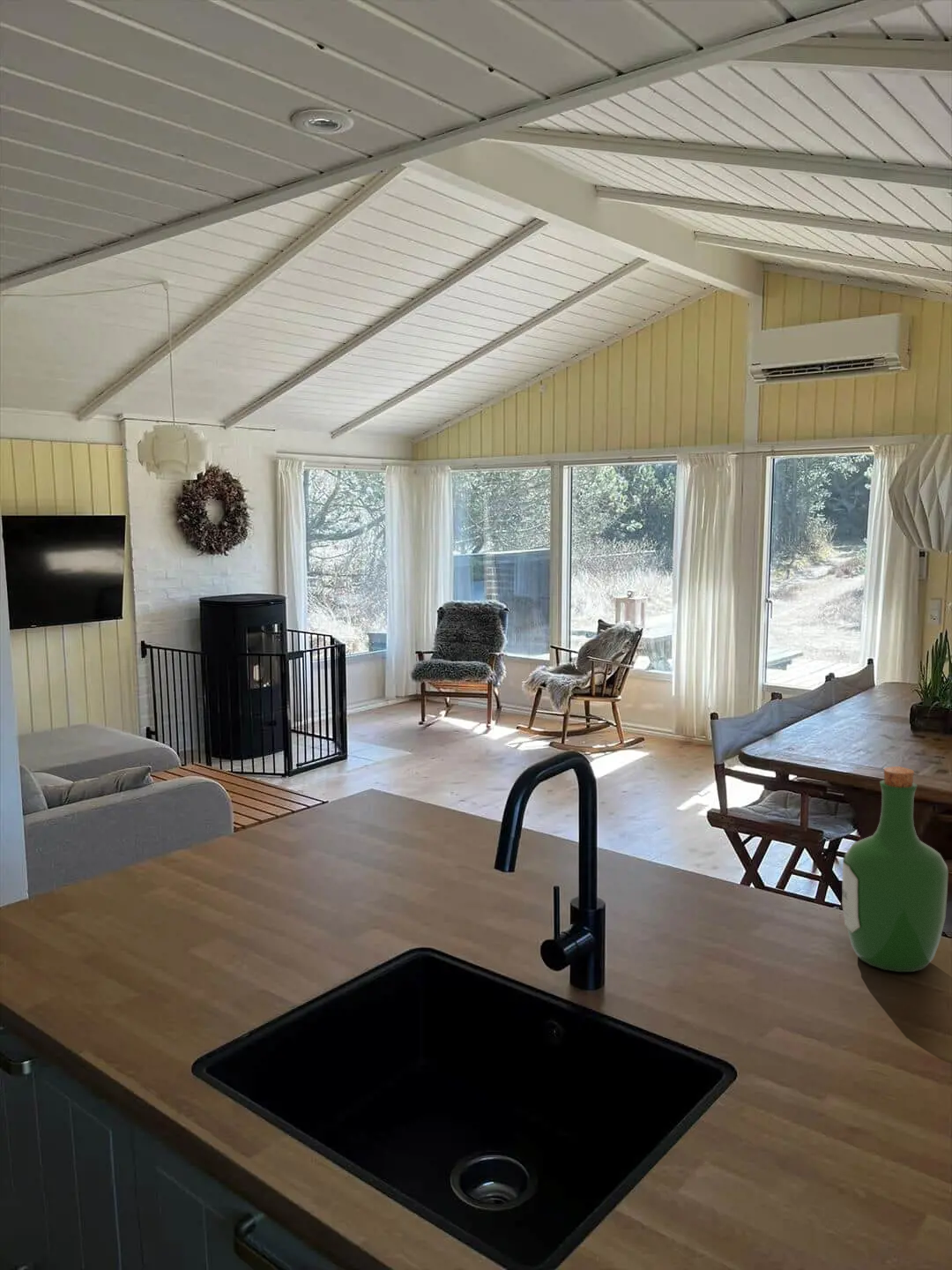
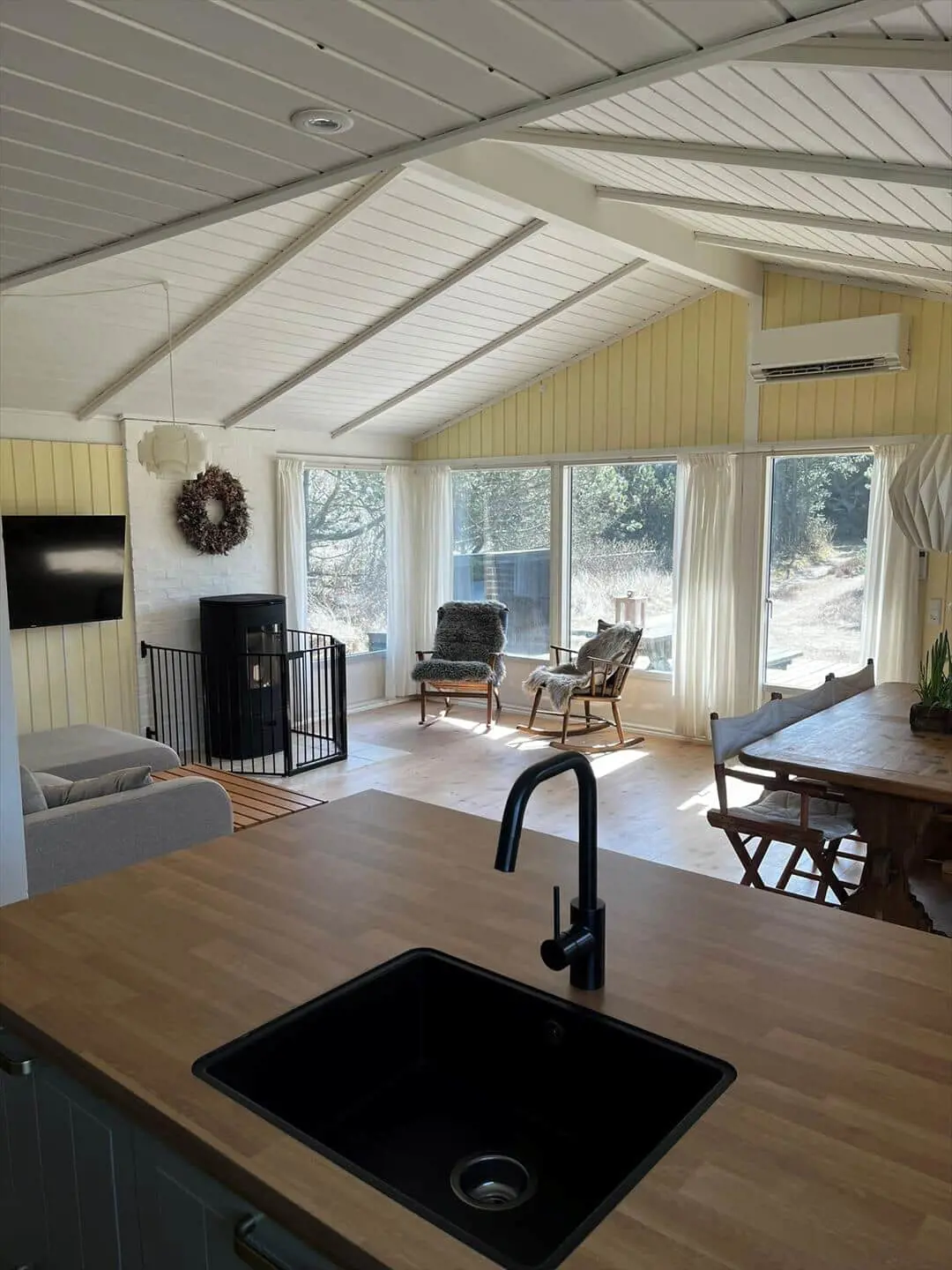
- wine bottle (894, 863)
